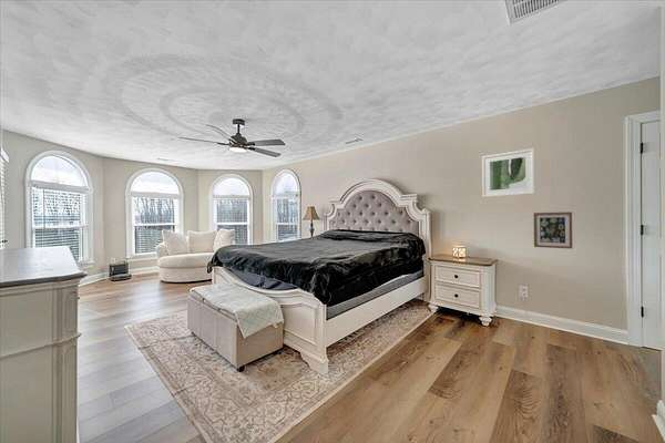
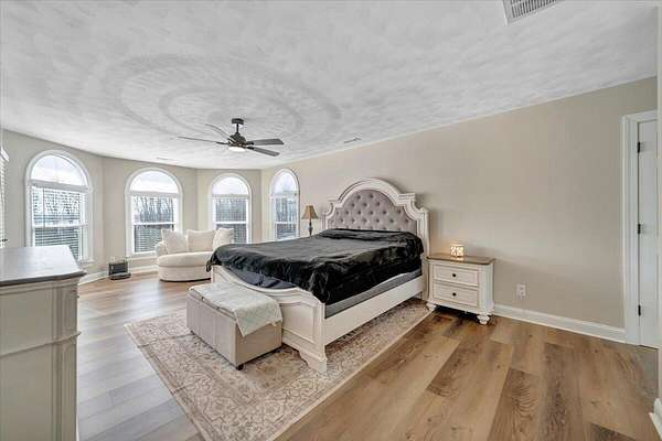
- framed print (507, 174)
- wall art (552, 229)
